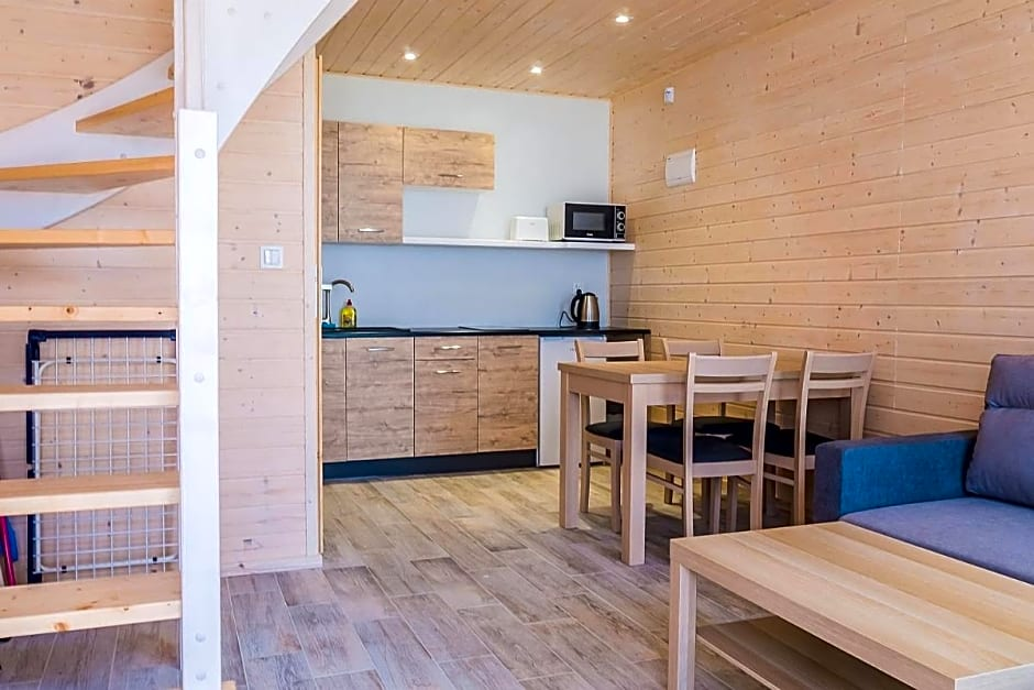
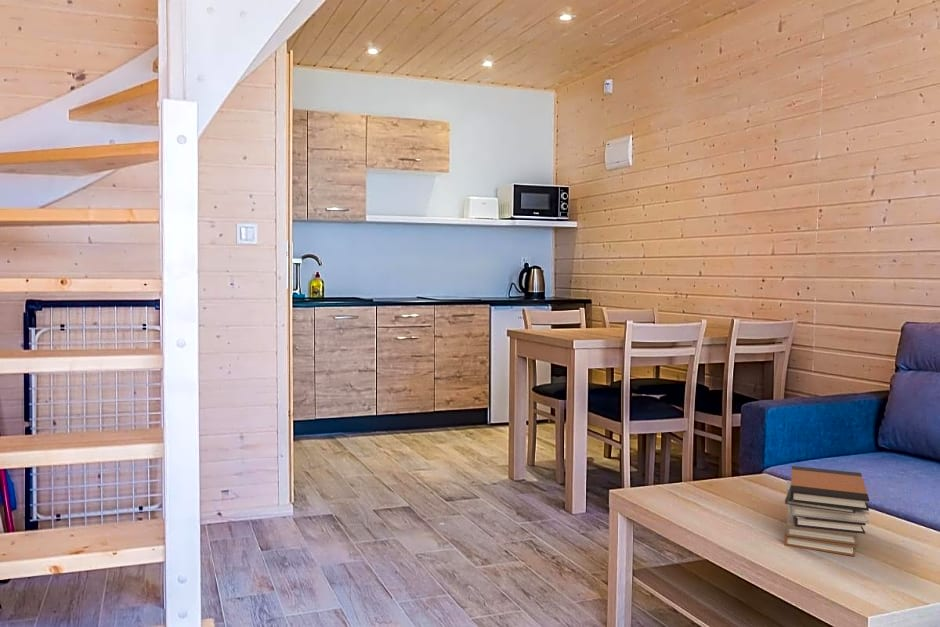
+ book stack (824, 507)
